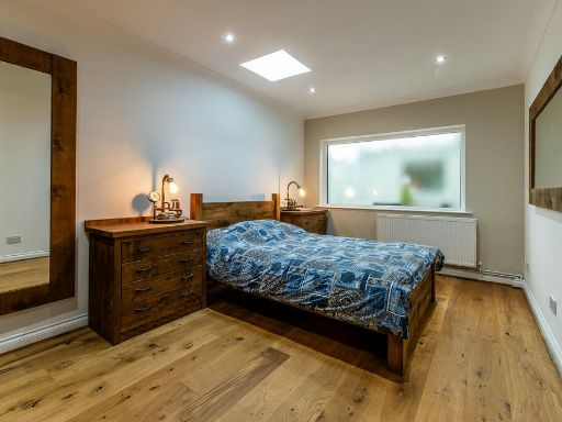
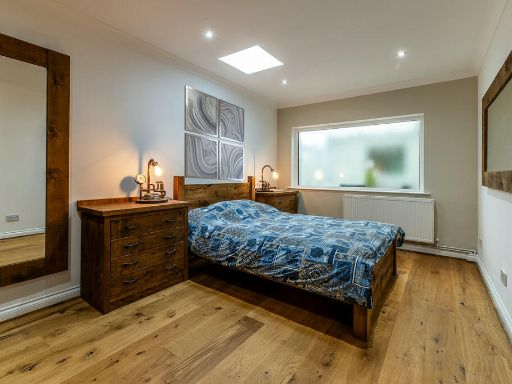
+ wall art (218, 140)
